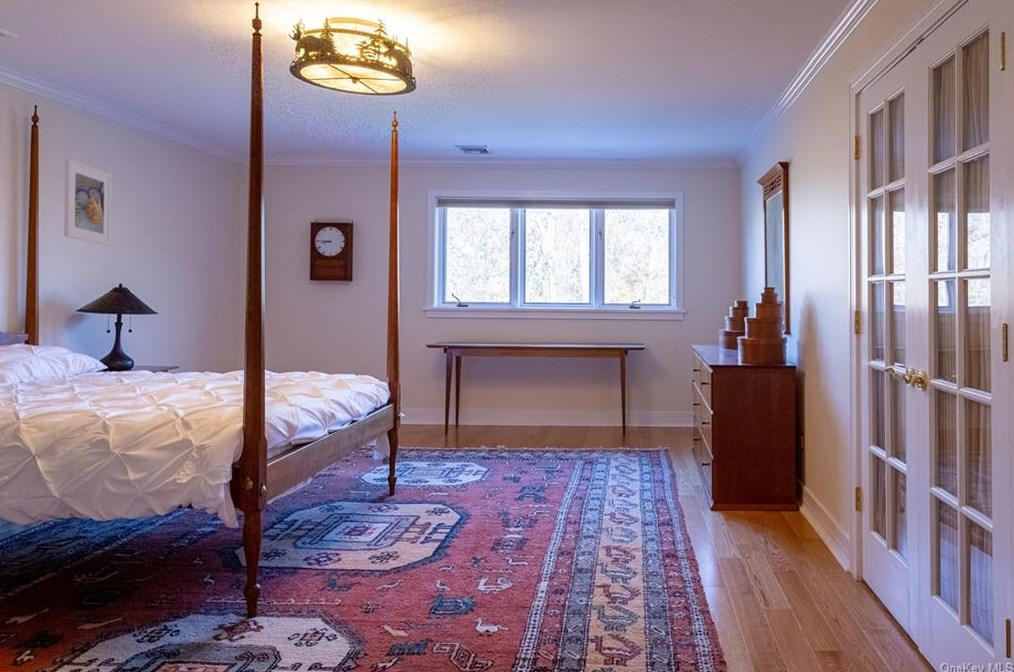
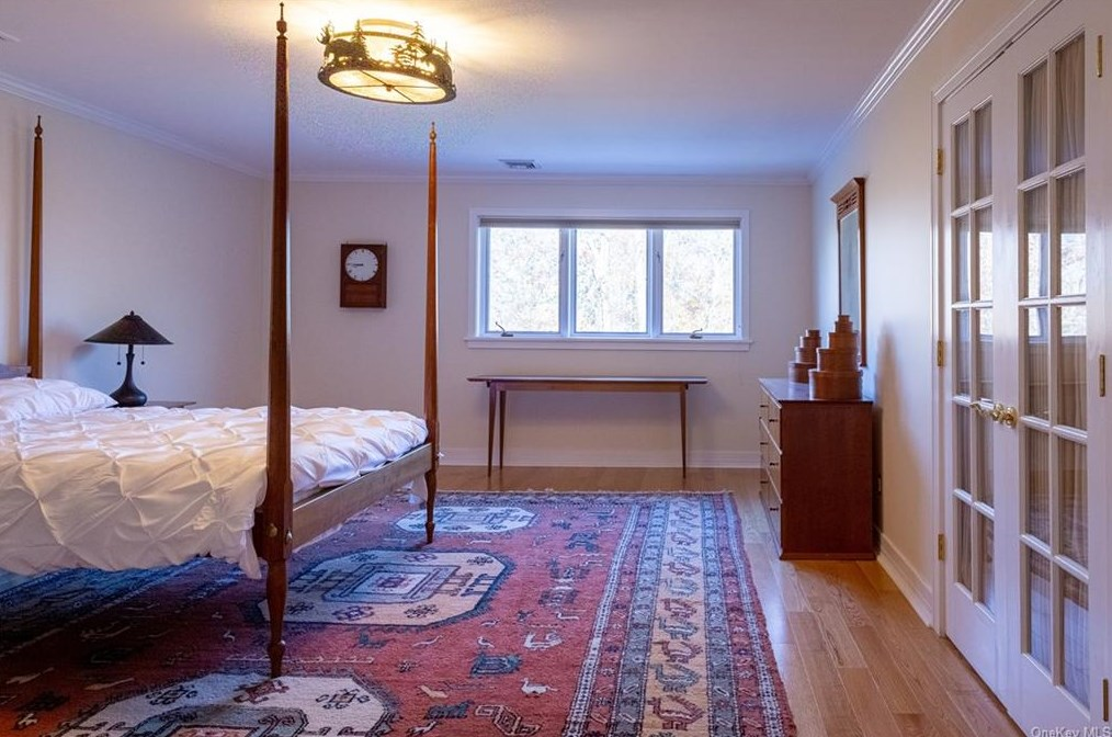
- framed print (89, 204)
